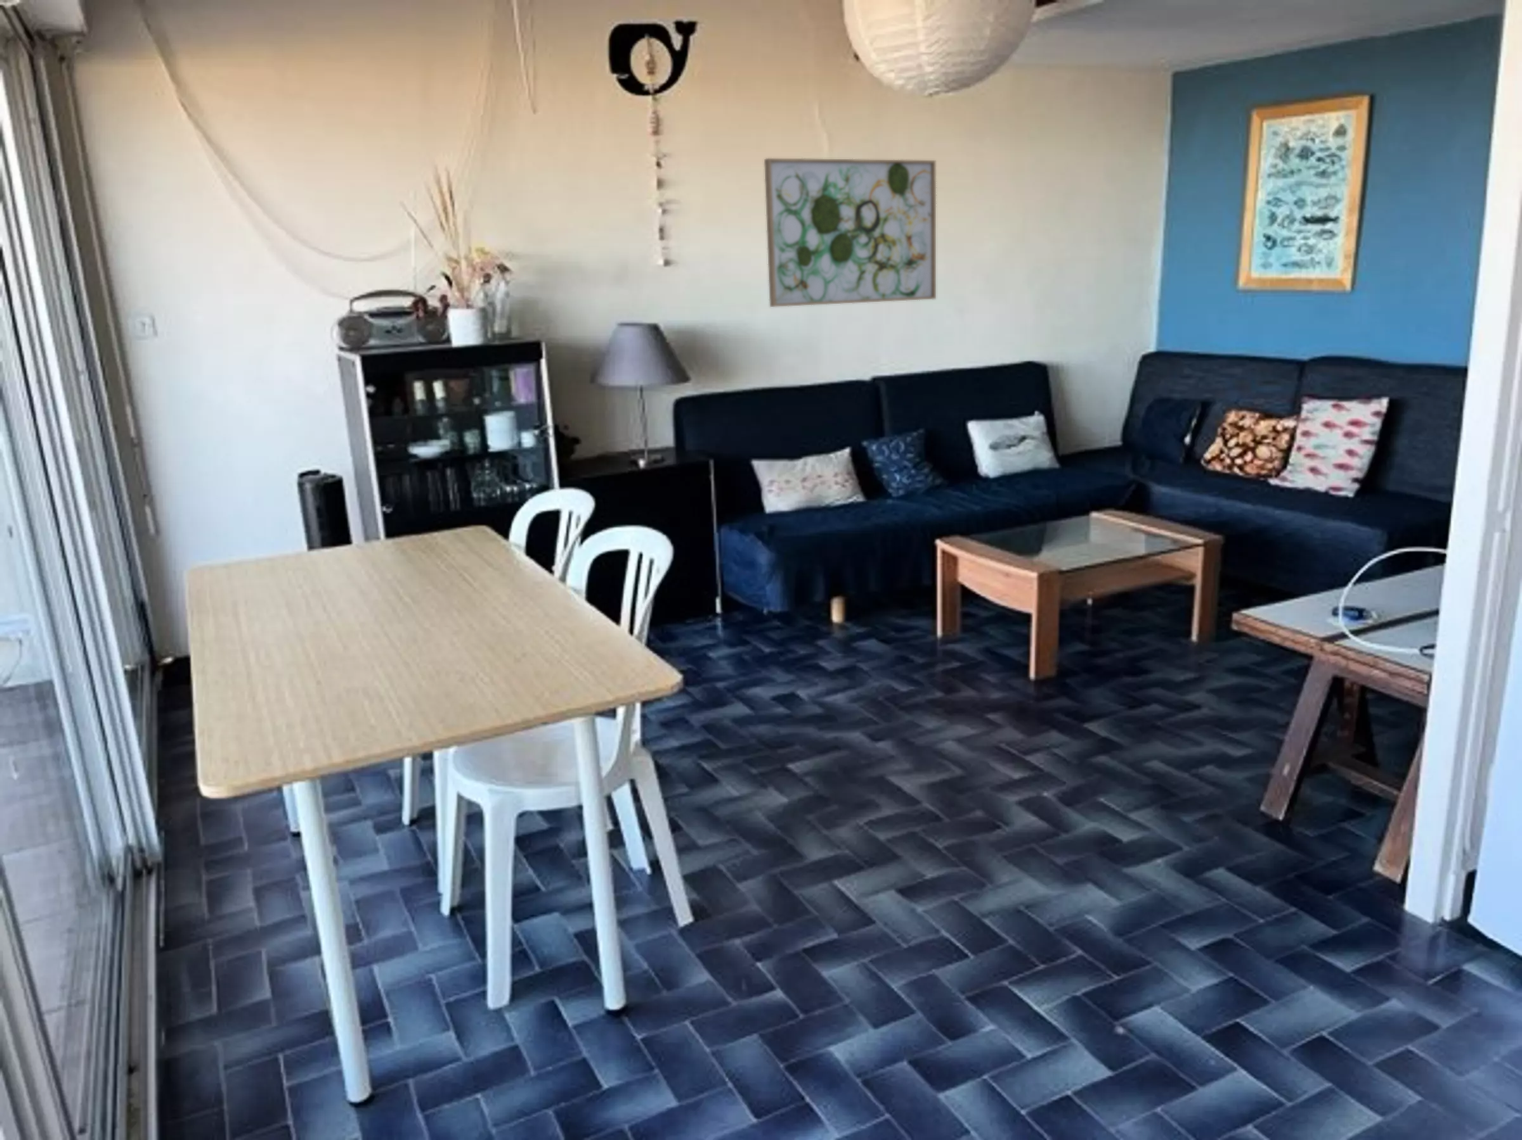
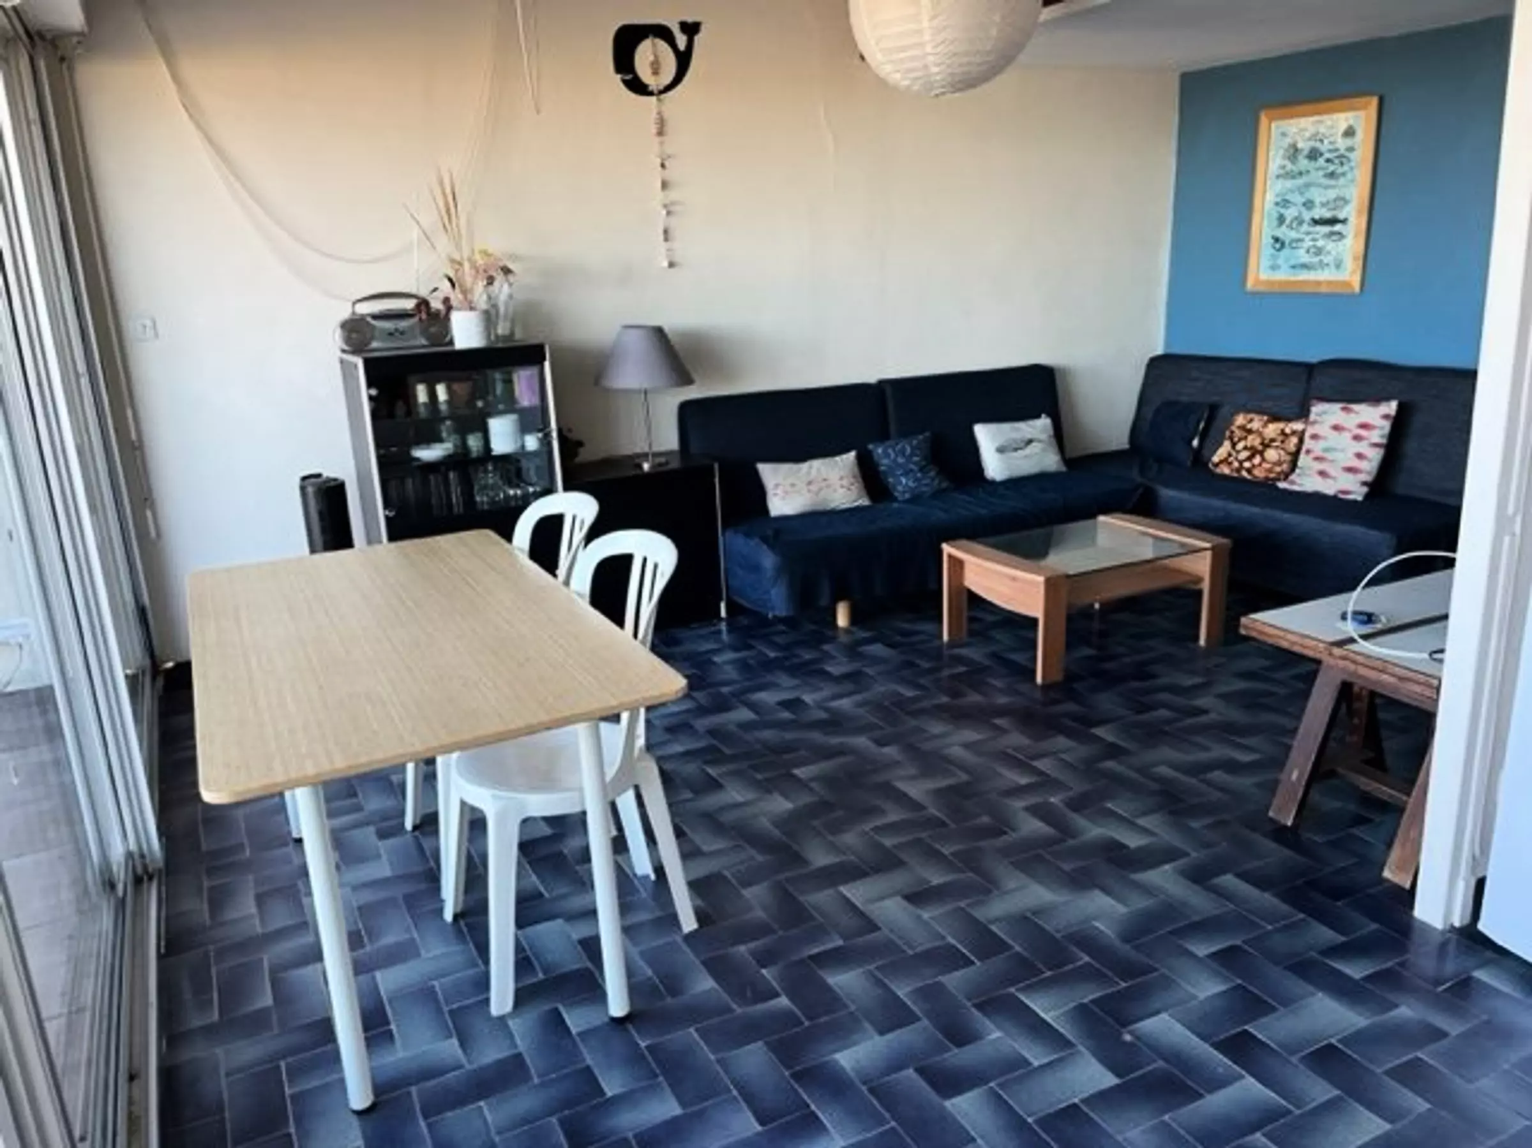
- wall art (854, 232)
